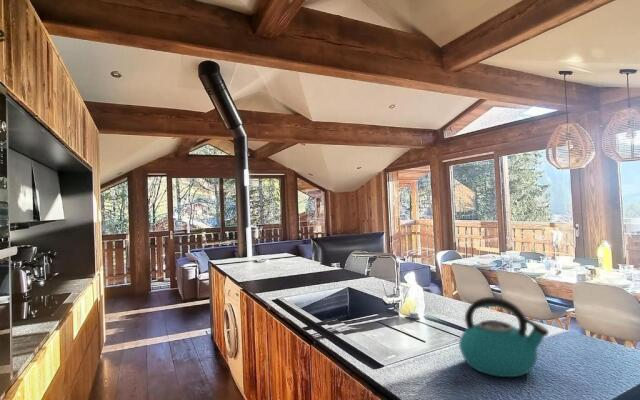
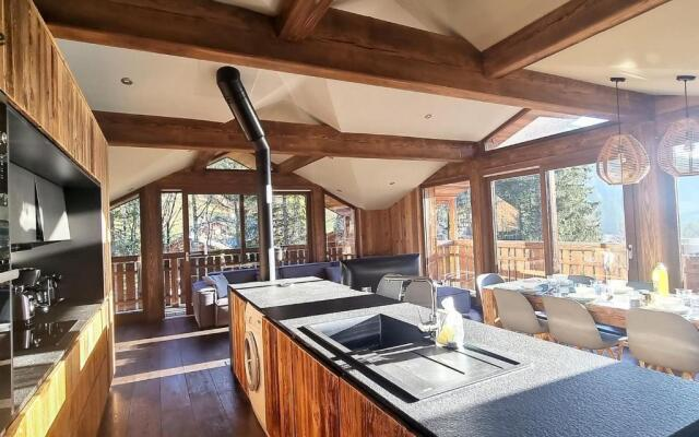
- kettle (501, 332)
